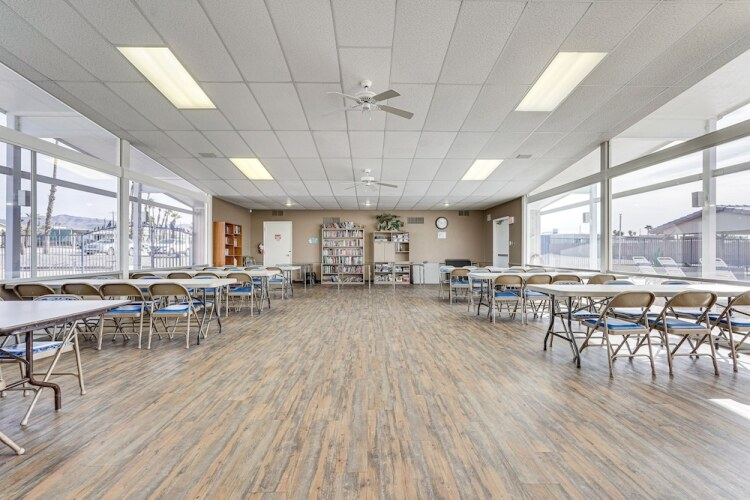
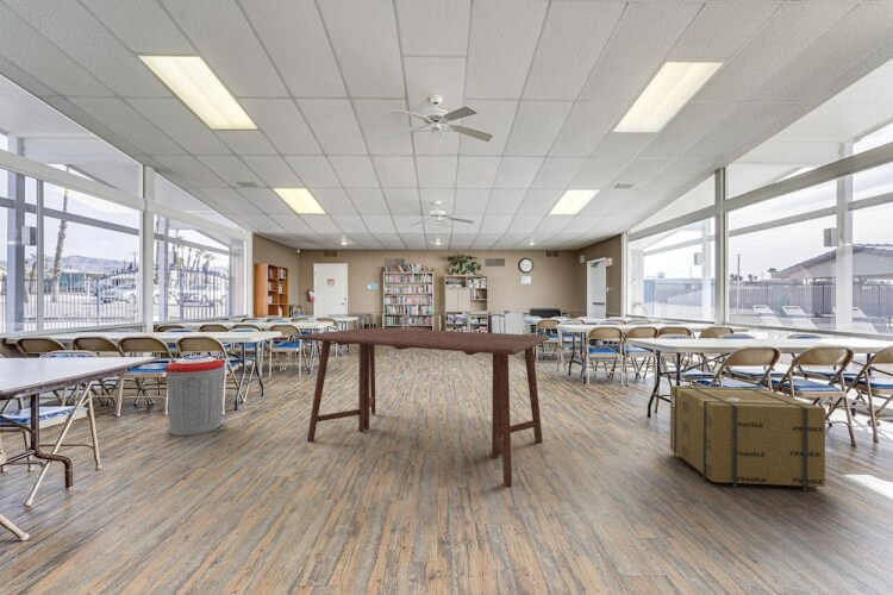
+ dining table (424, 347)
+ trash can (195, 392)
+ cardboard box (738, 432)
